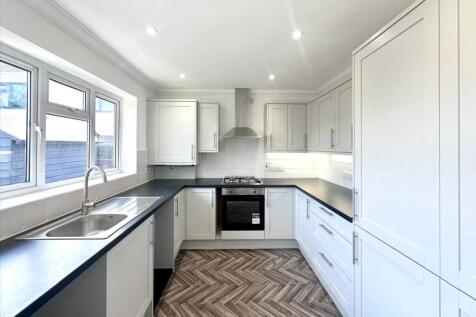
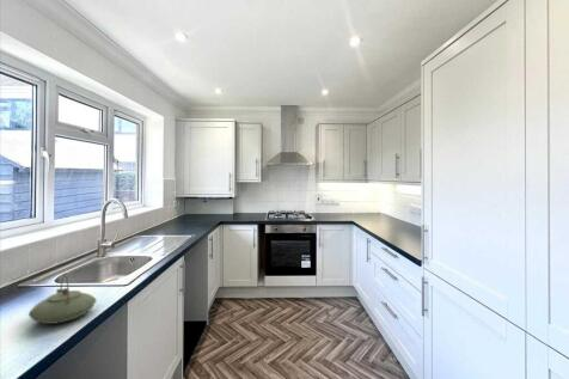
+ teapot (63, 293)
